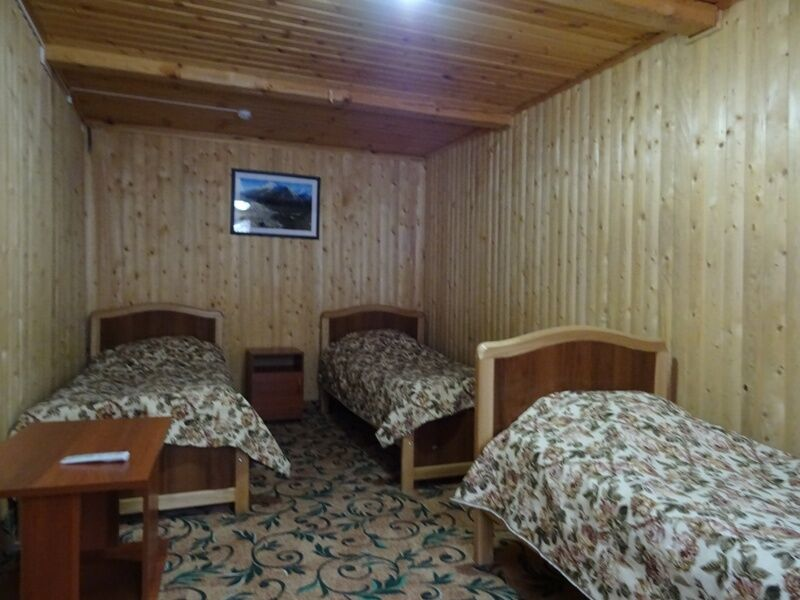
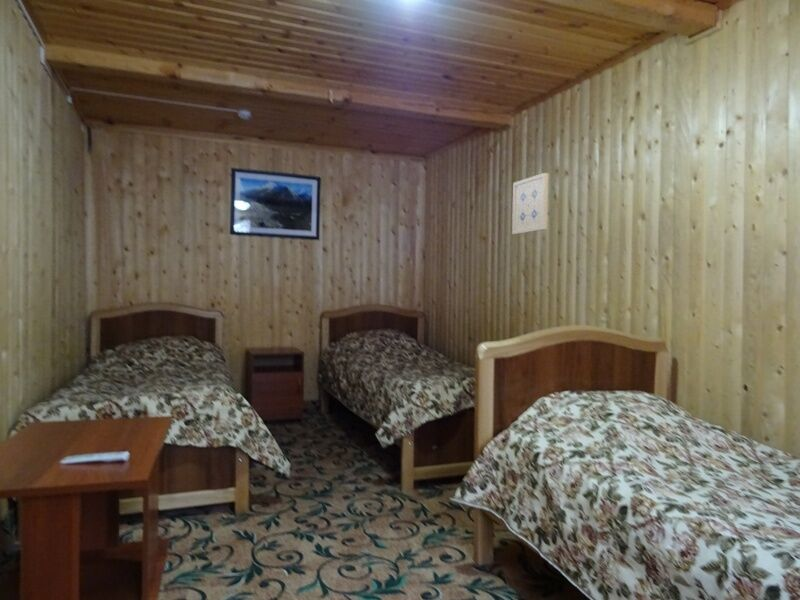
+ wall art (529, 205)
